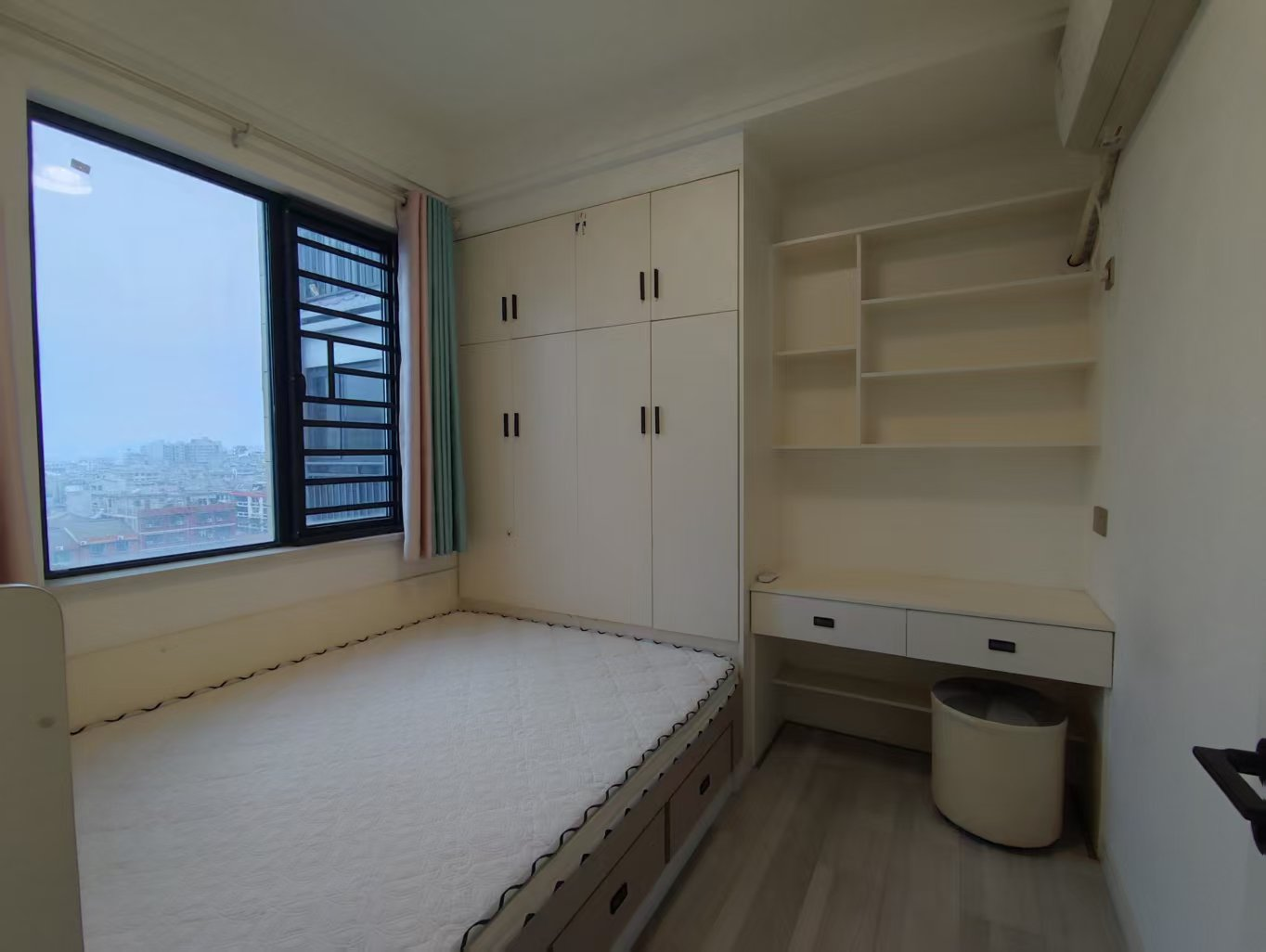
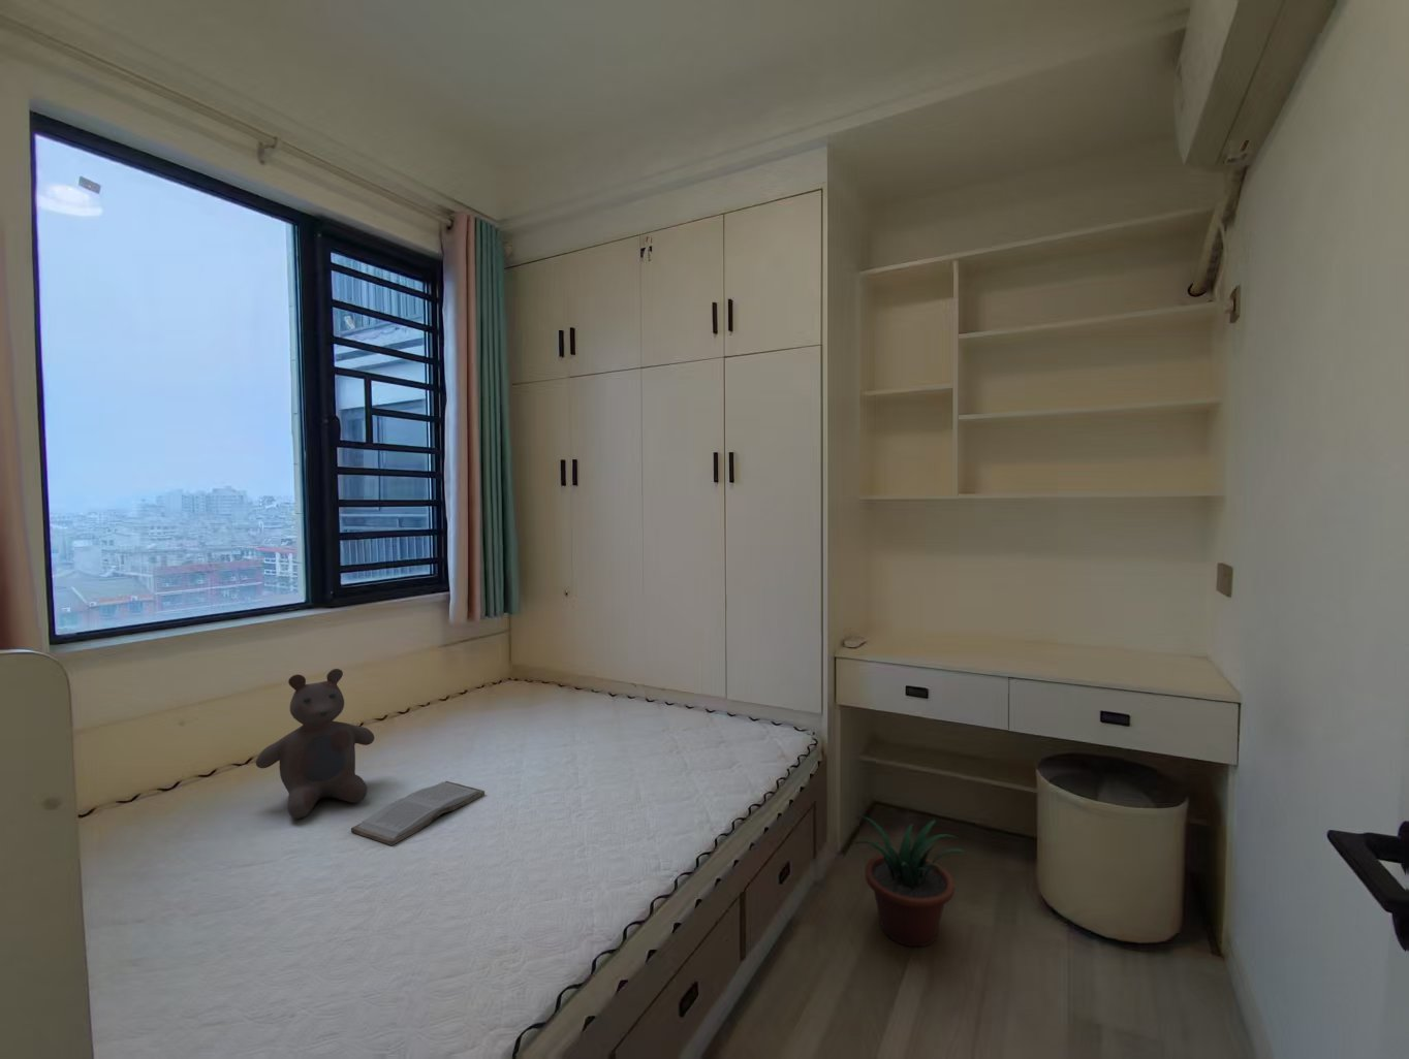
+ potted plant (907, 877)
+ bear (322, 738)
+ book (422, 806)
